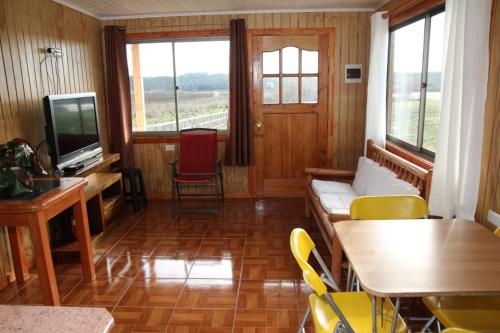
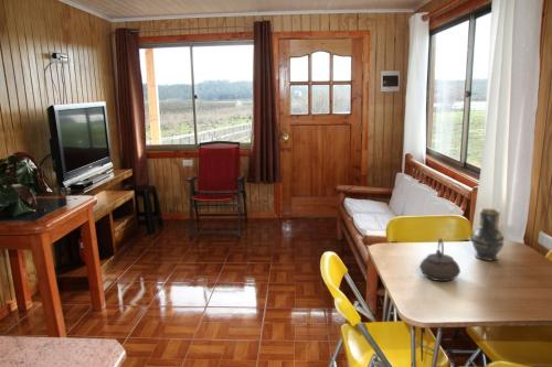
+ vase (488, 234)
+ teapot (439, 257)
